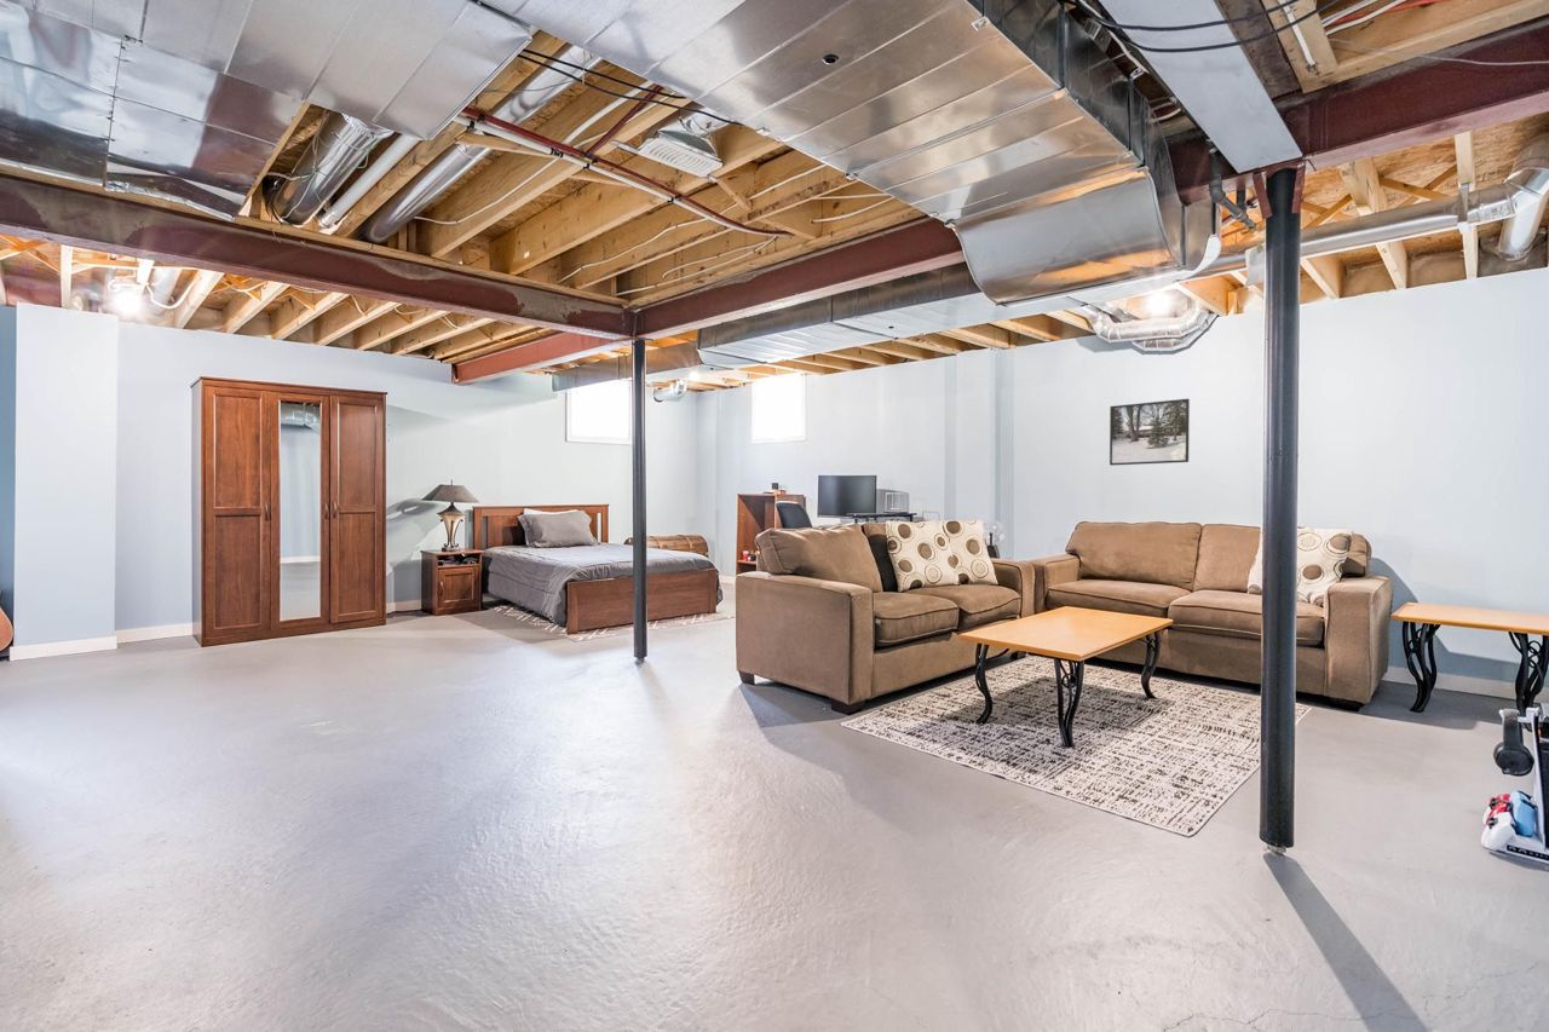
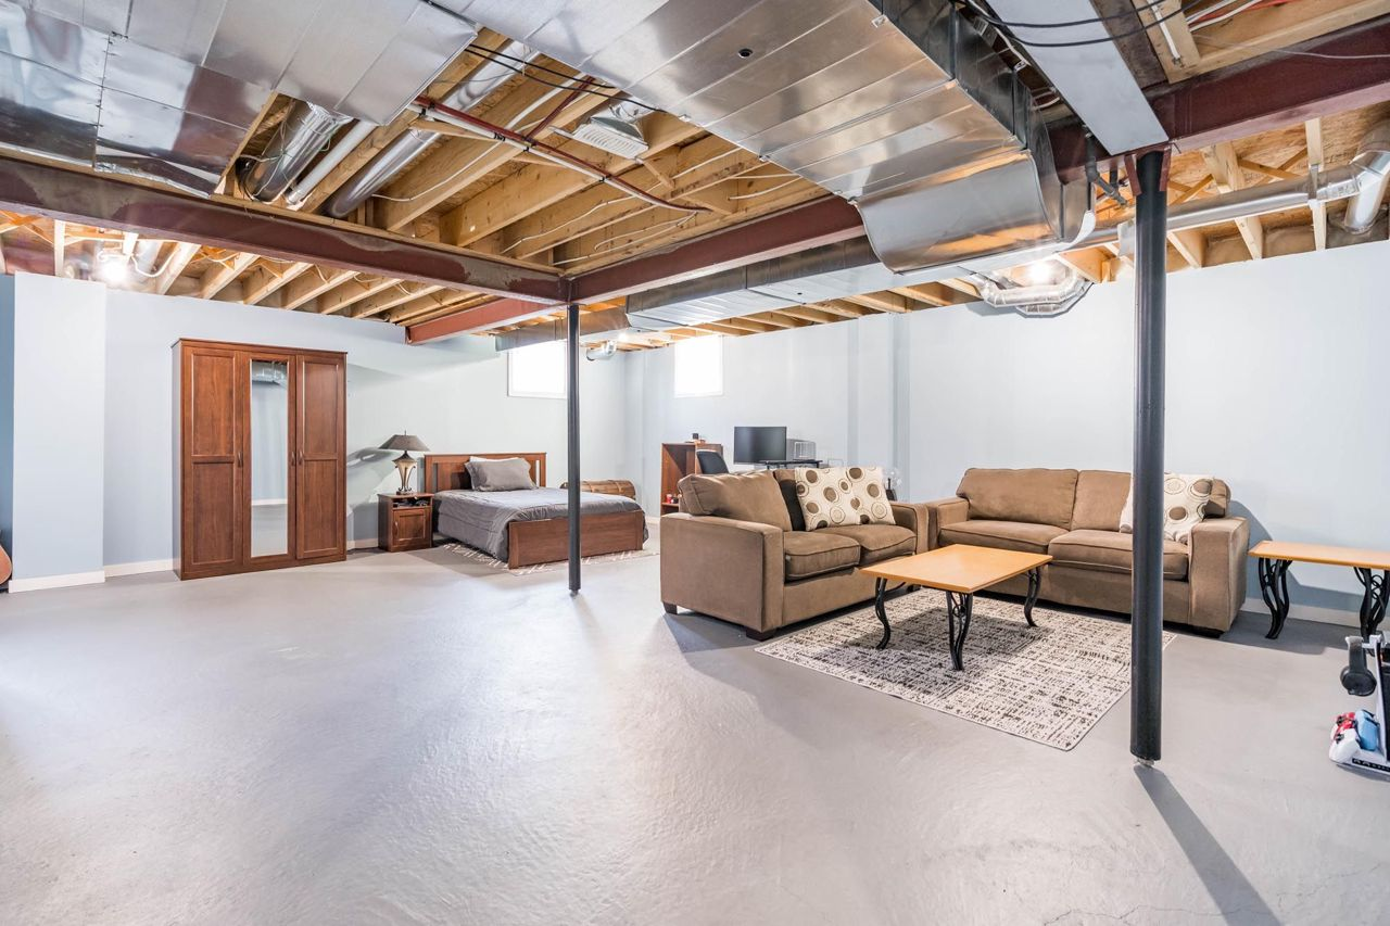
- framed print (1147, 433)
